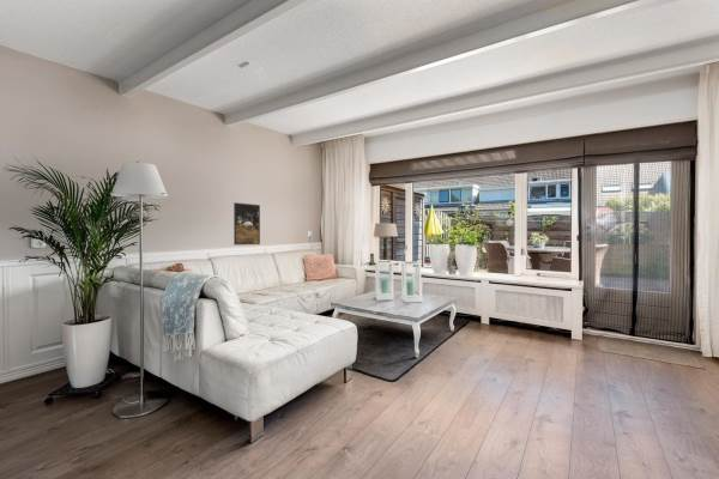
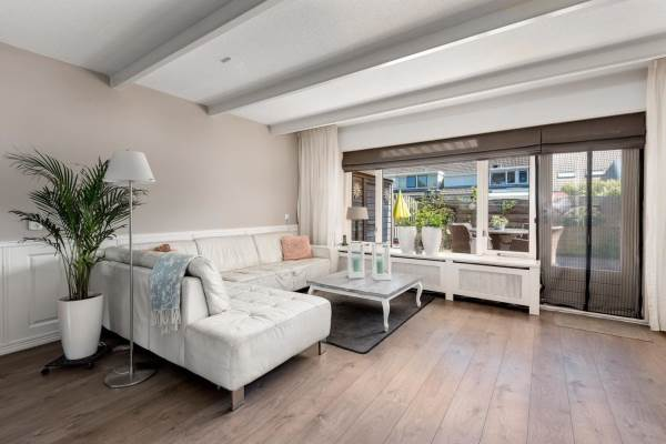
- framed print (247, 224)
